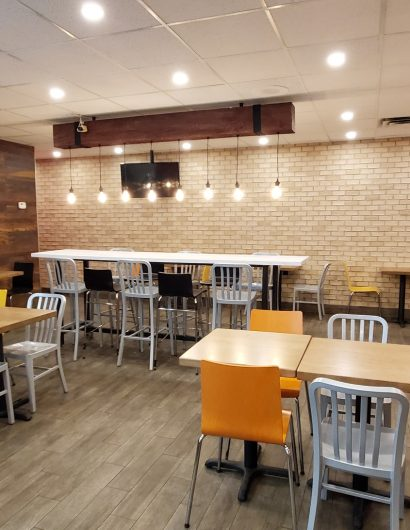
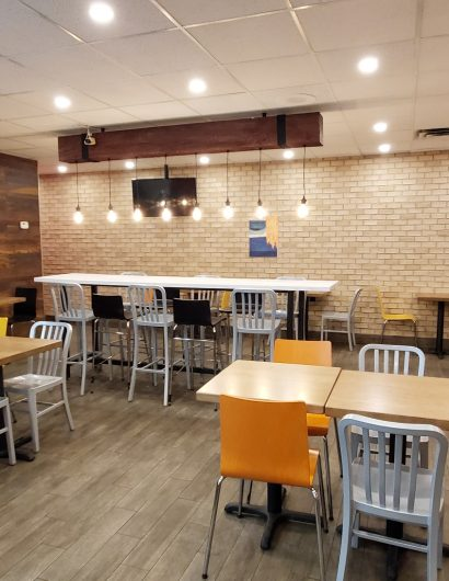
+ wall art (263, 237)
